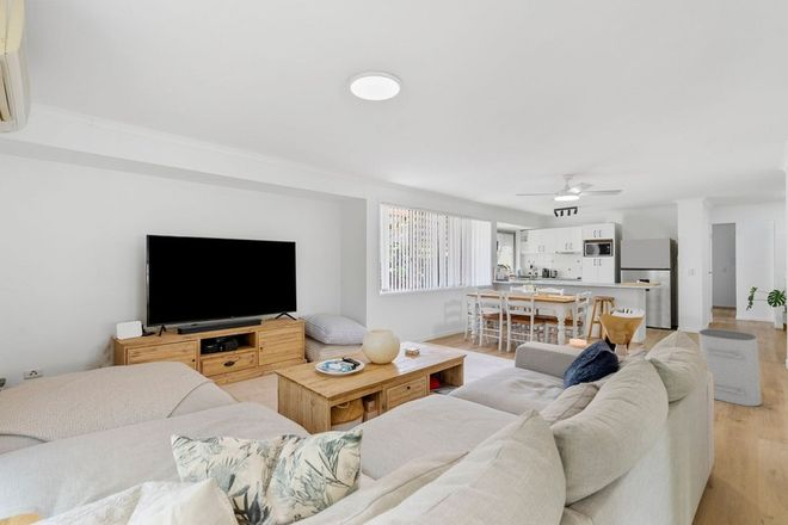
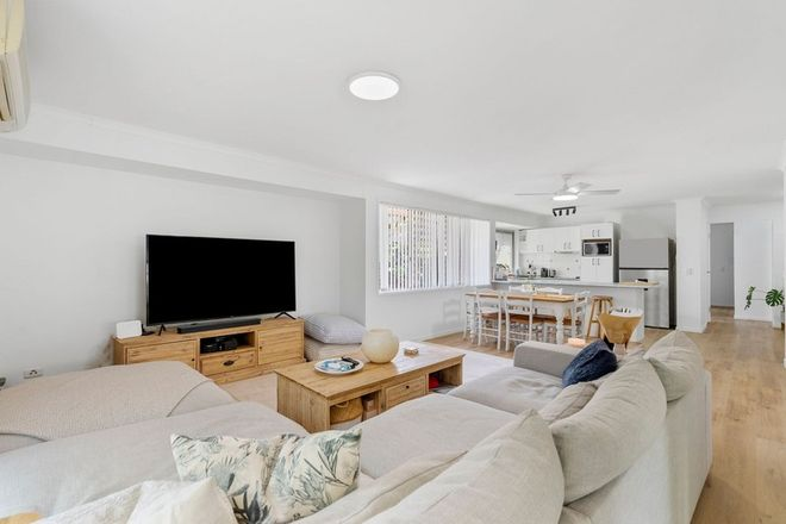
- water heater (728, 365)
